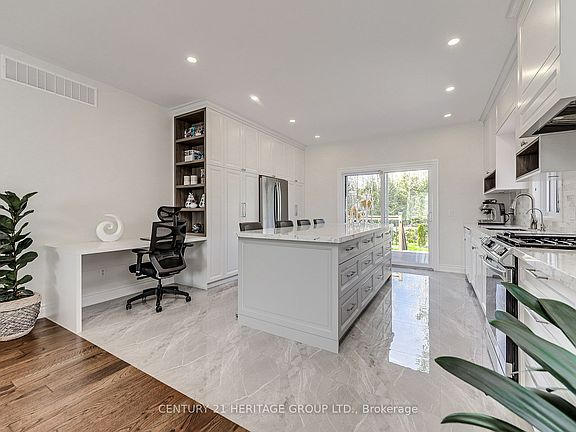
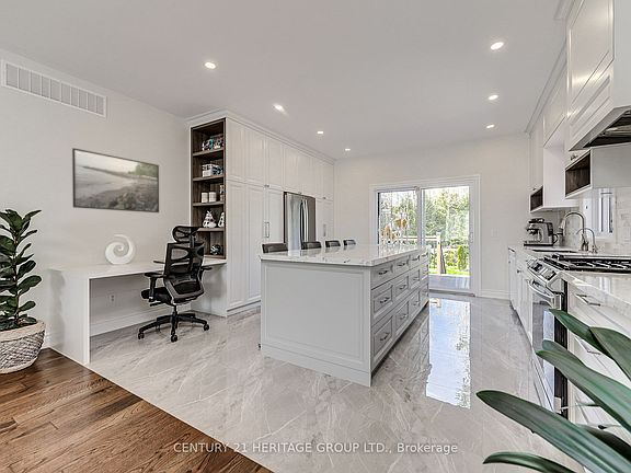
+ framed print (119, 184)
